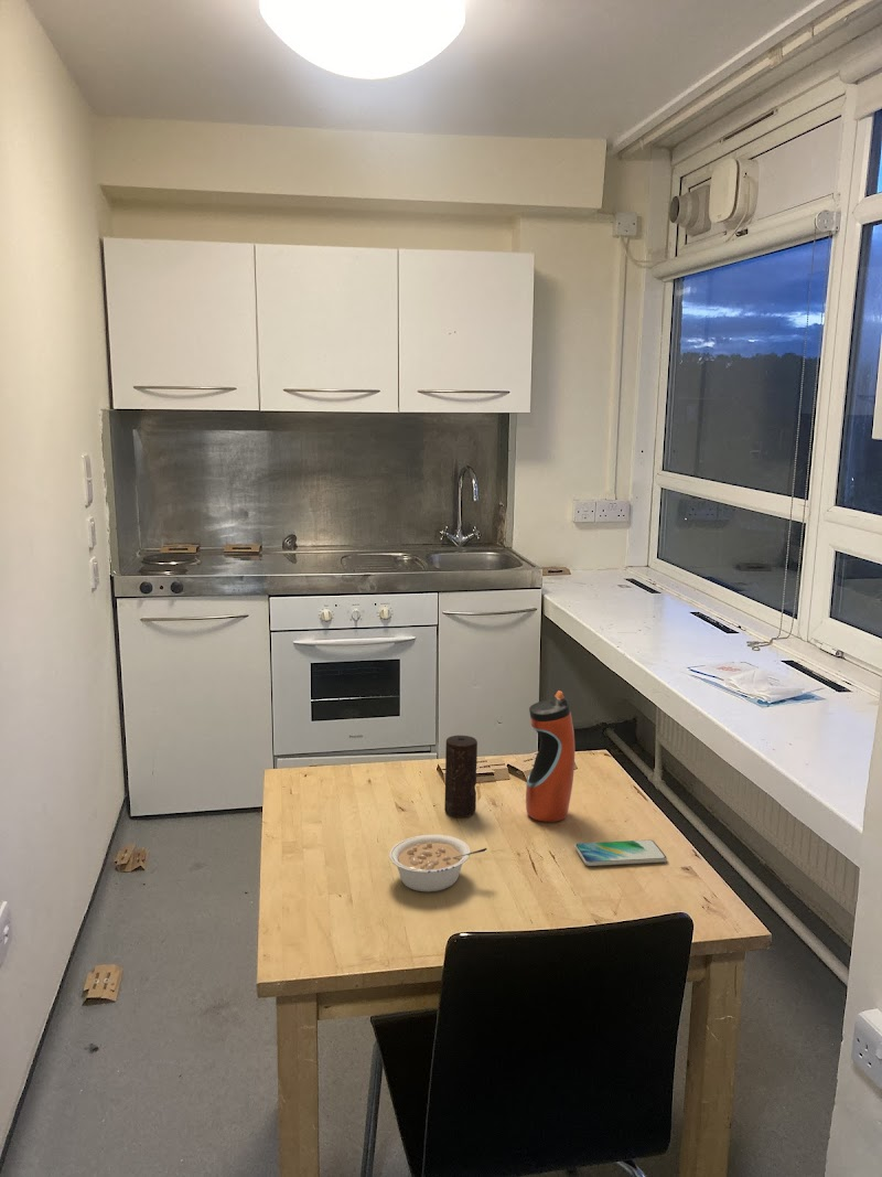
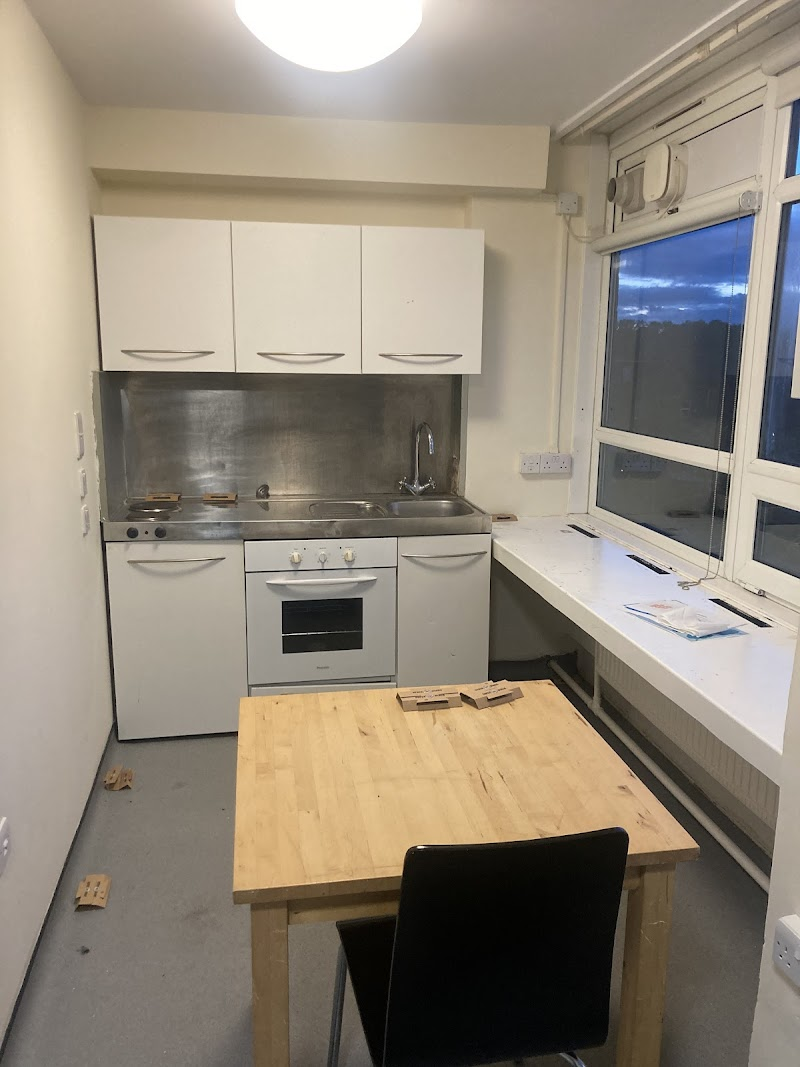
- smartphone (620, 852)
- candle (461, 775)
- water bottle (550, 753)
- legume (432, 862)
